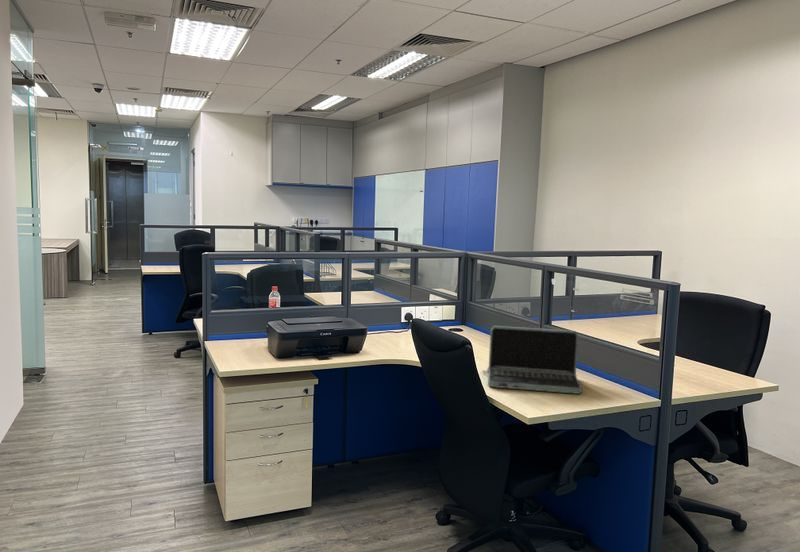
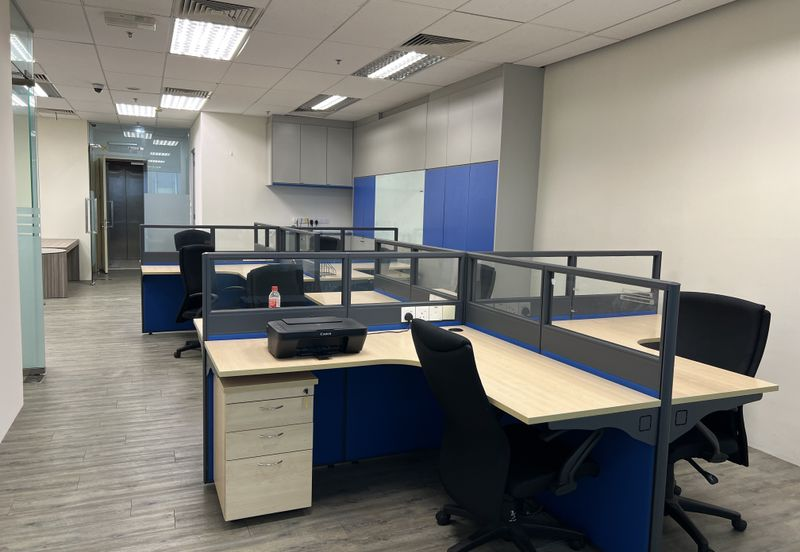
- laptop (530, 356)
